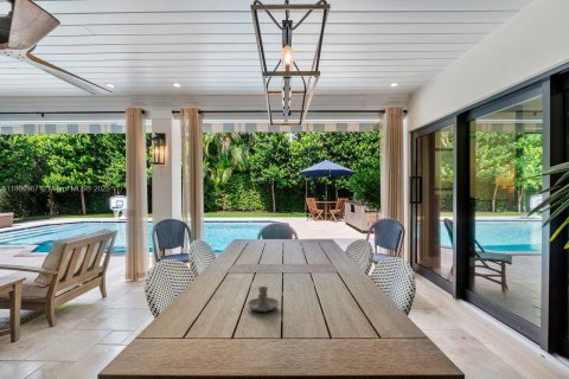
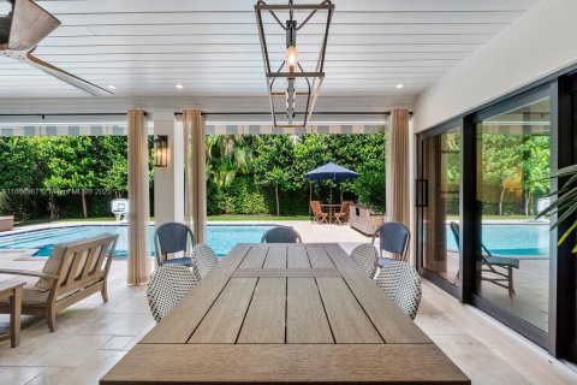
- candle holder (263, 298)
